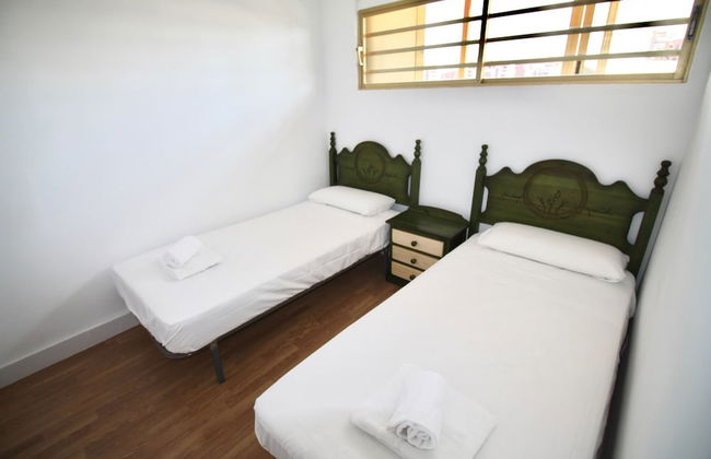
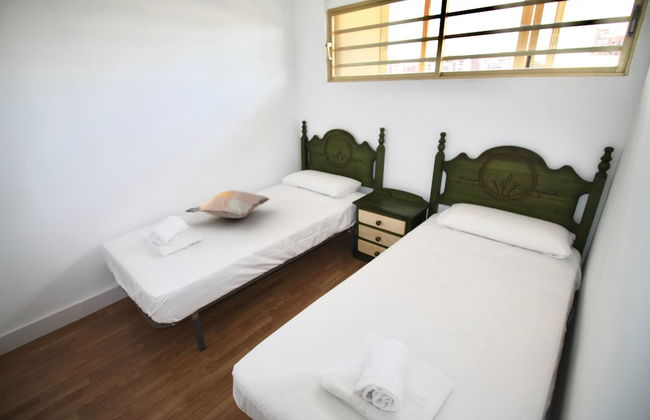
+ decorative pillow (230, 204)
